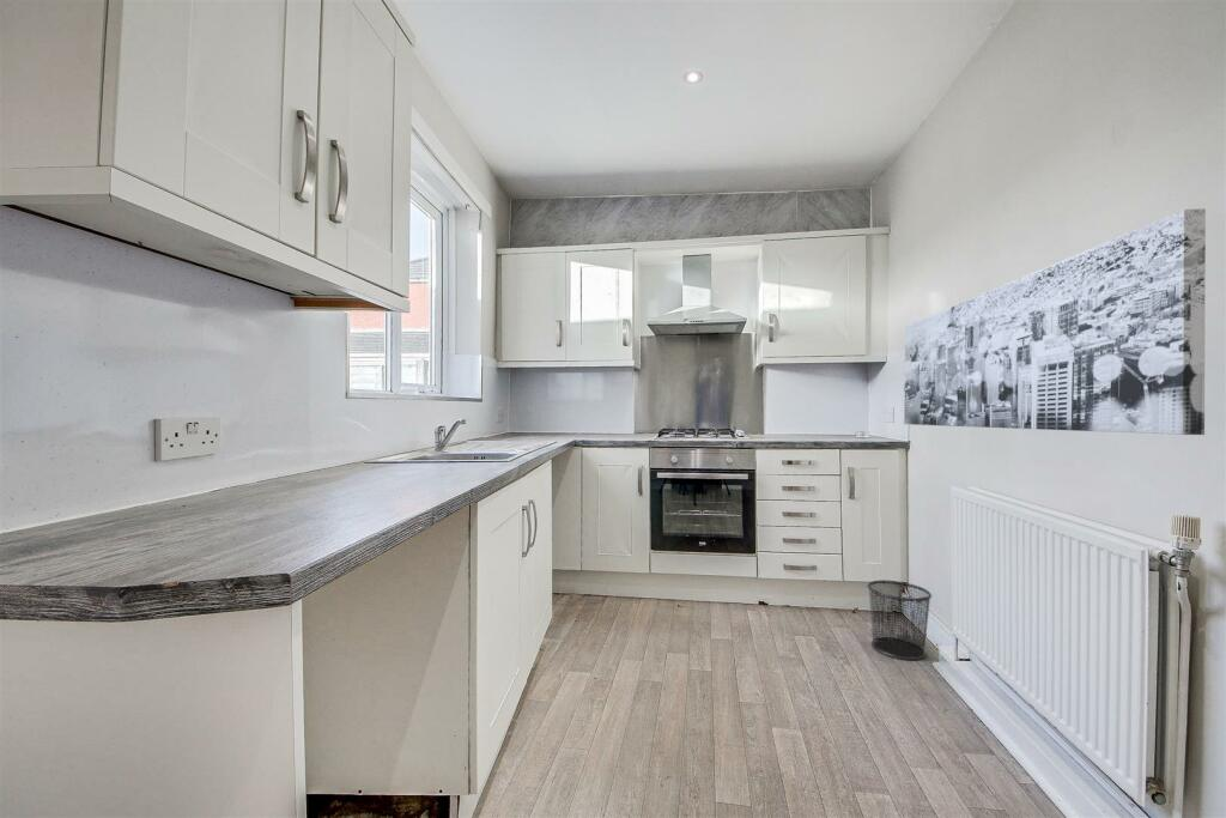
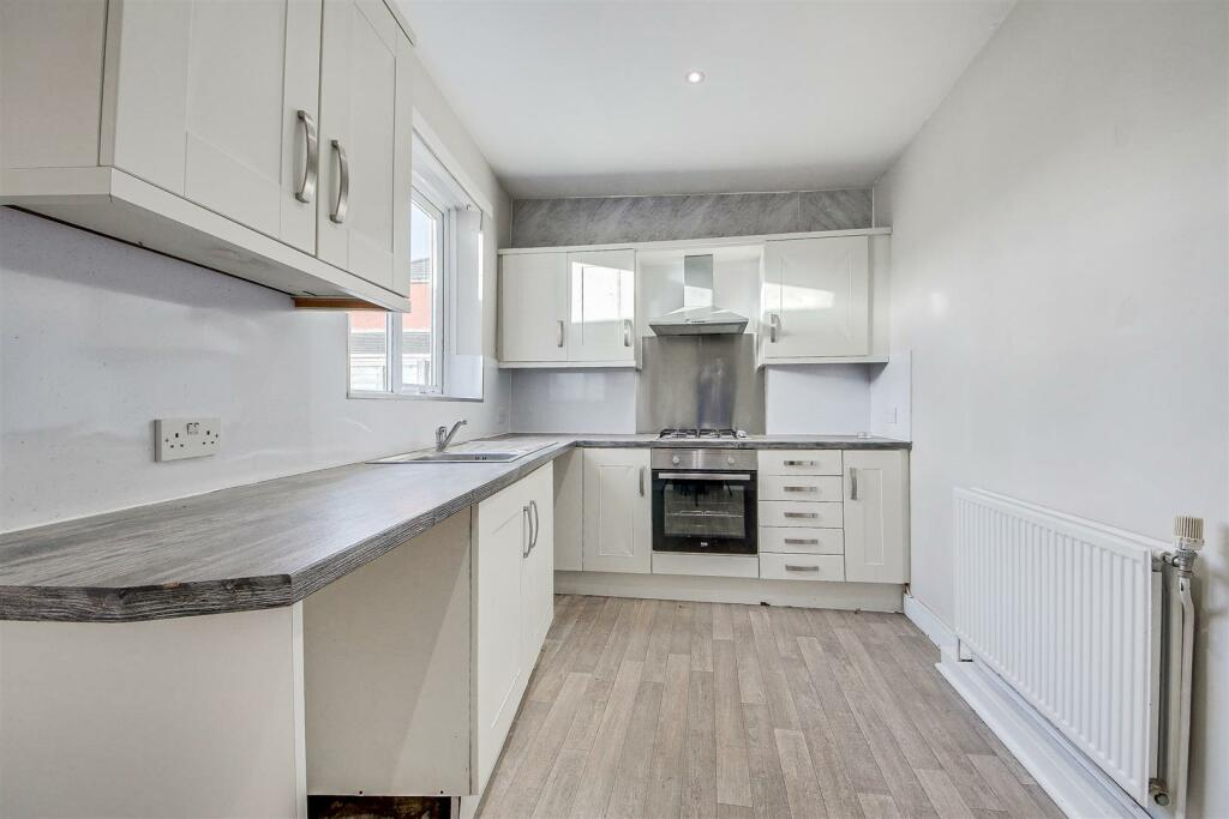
- waste bin (898, 618)
- wall art (995, 358)
